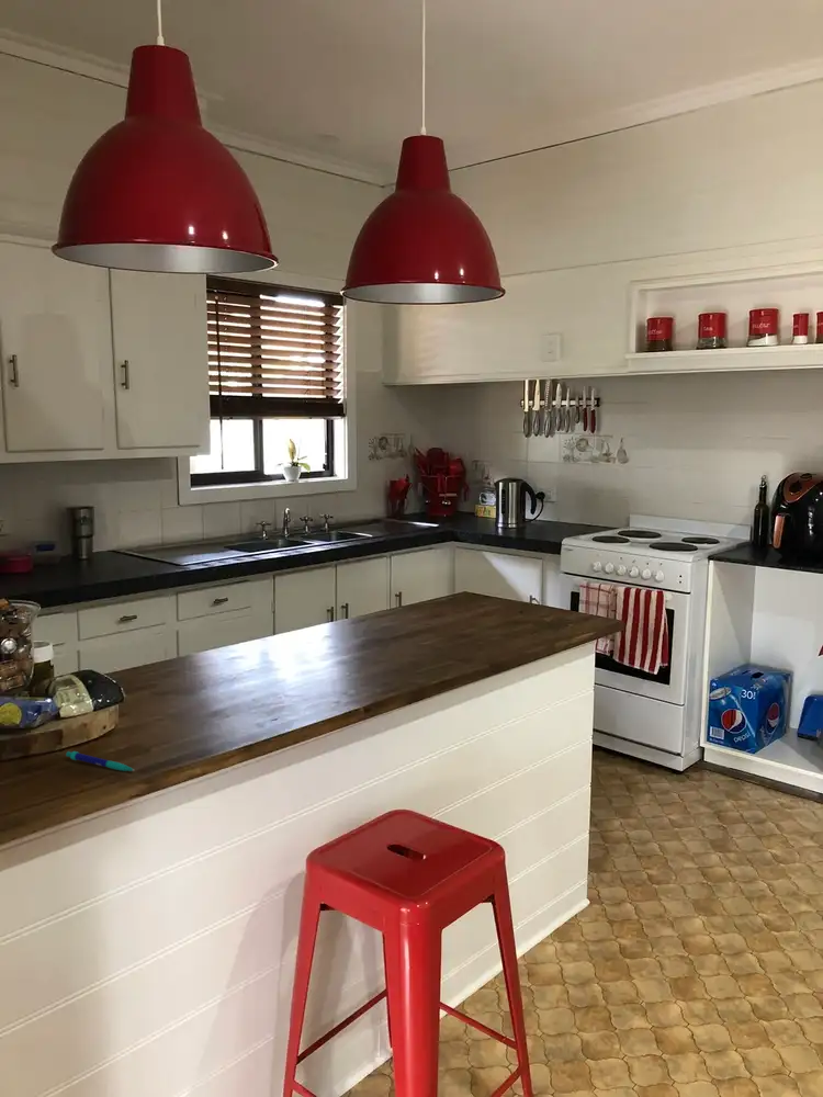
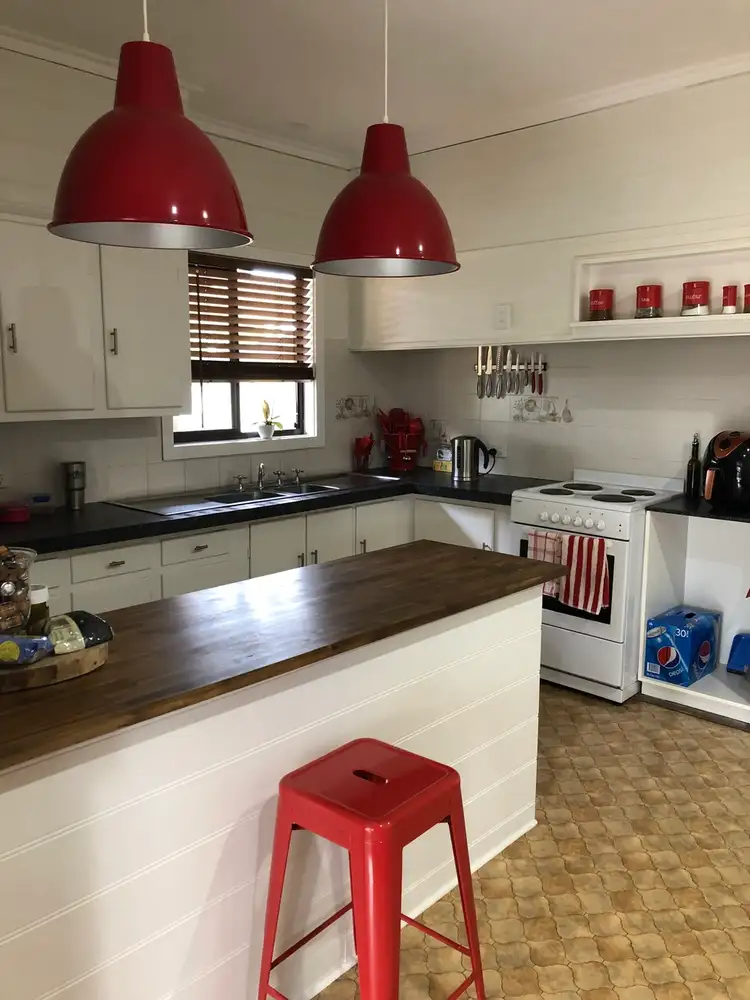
- pen (100, 761)
